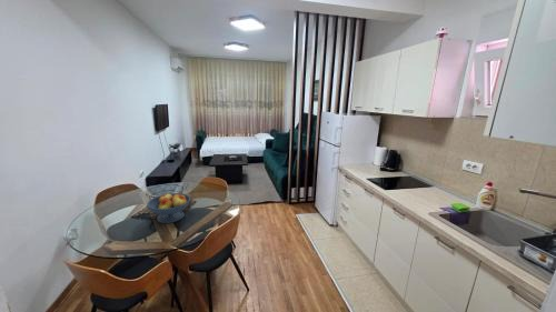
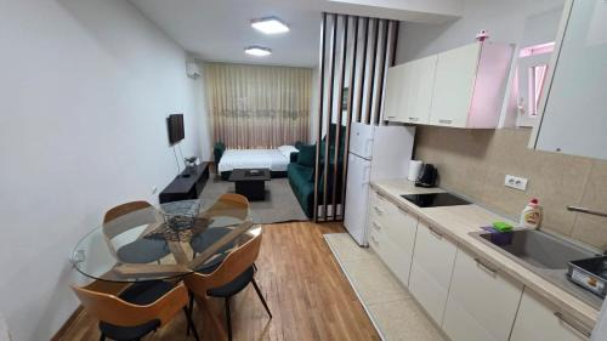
- fruit bowl (169, 205)
